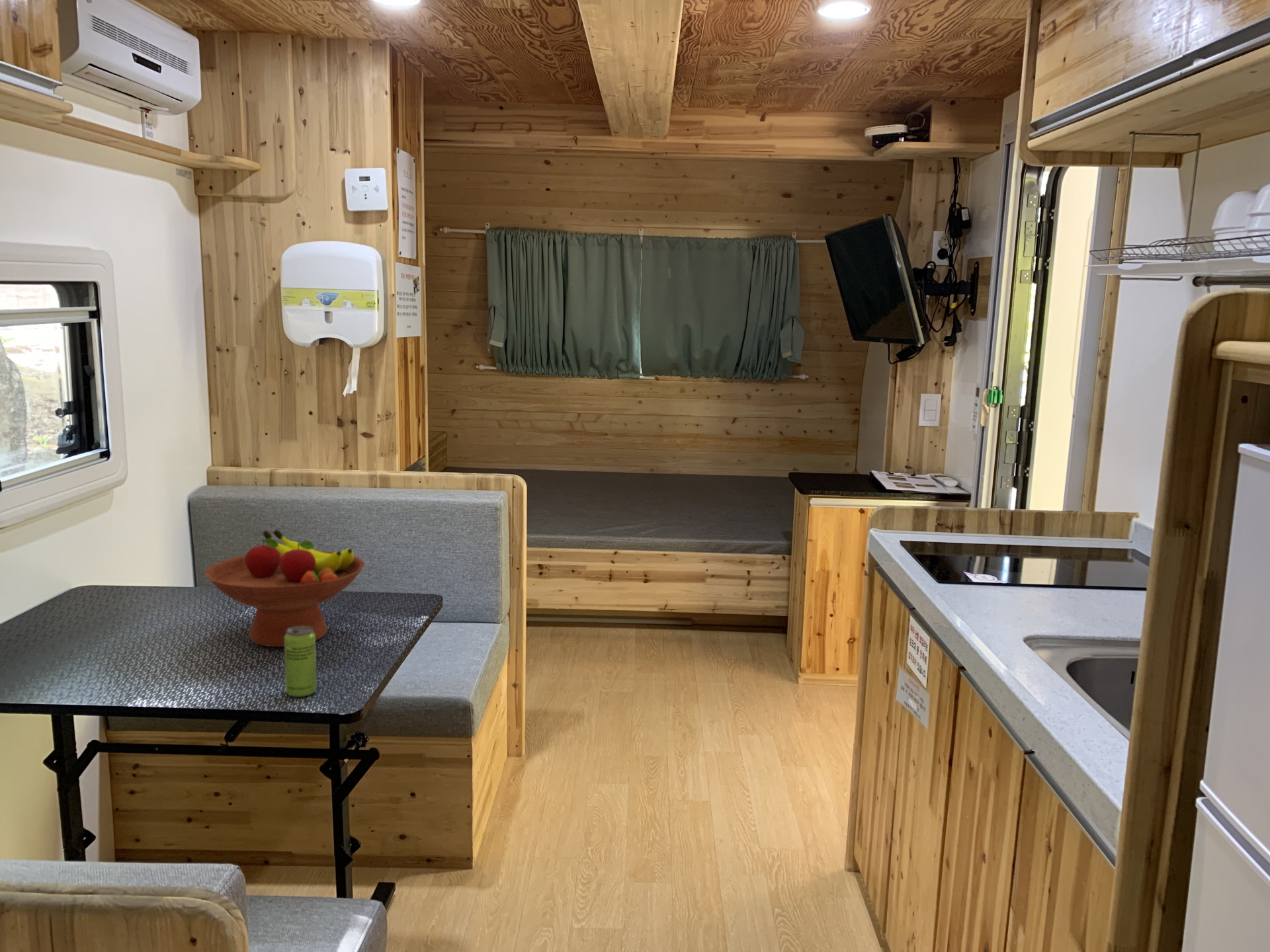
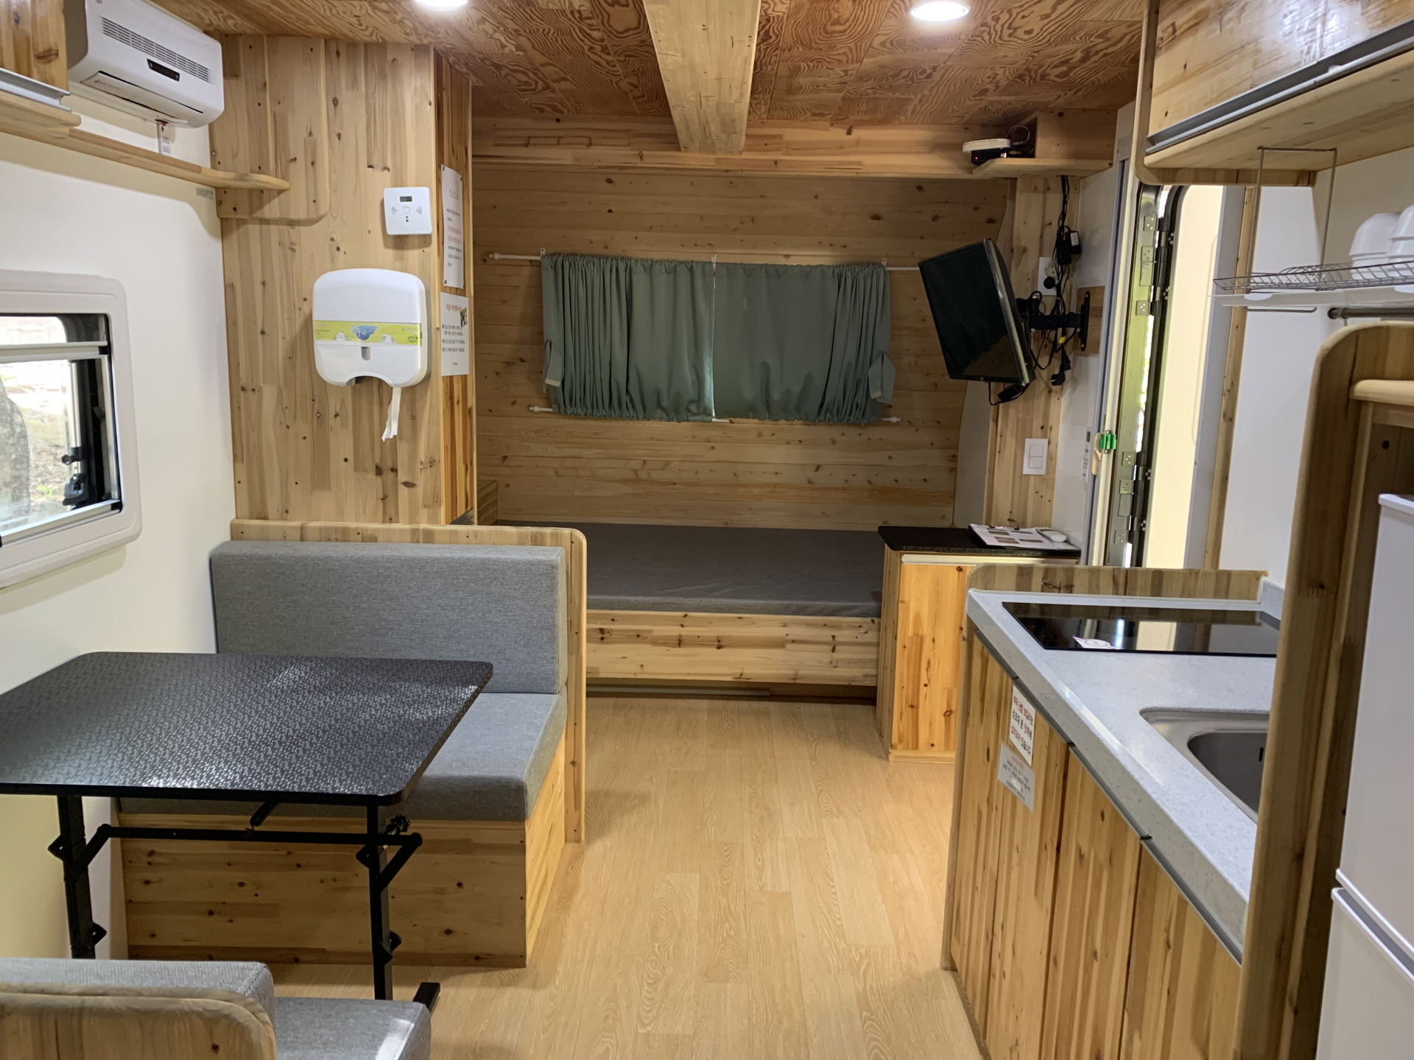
- beverage can (300, 661)
- fruit bowl (287, 588)
